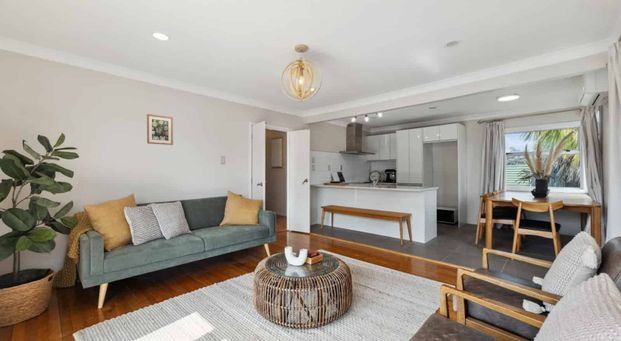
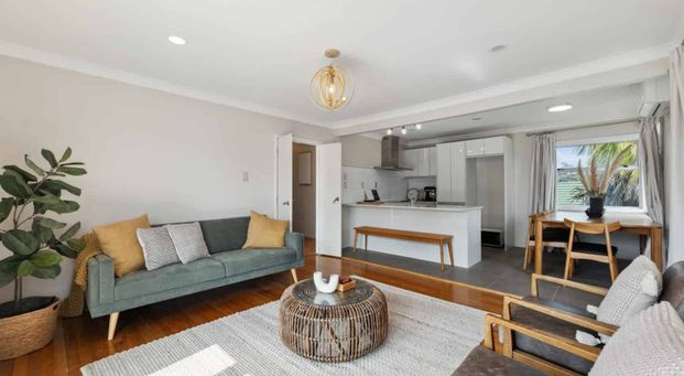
- wall art (160, 130)
